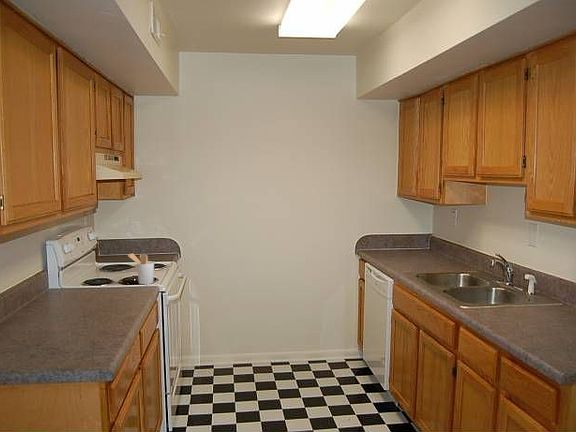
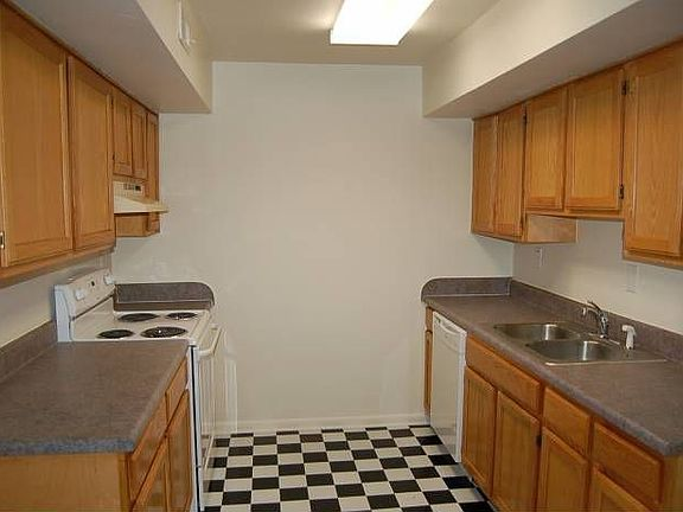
- utensil holder (141, 267)
